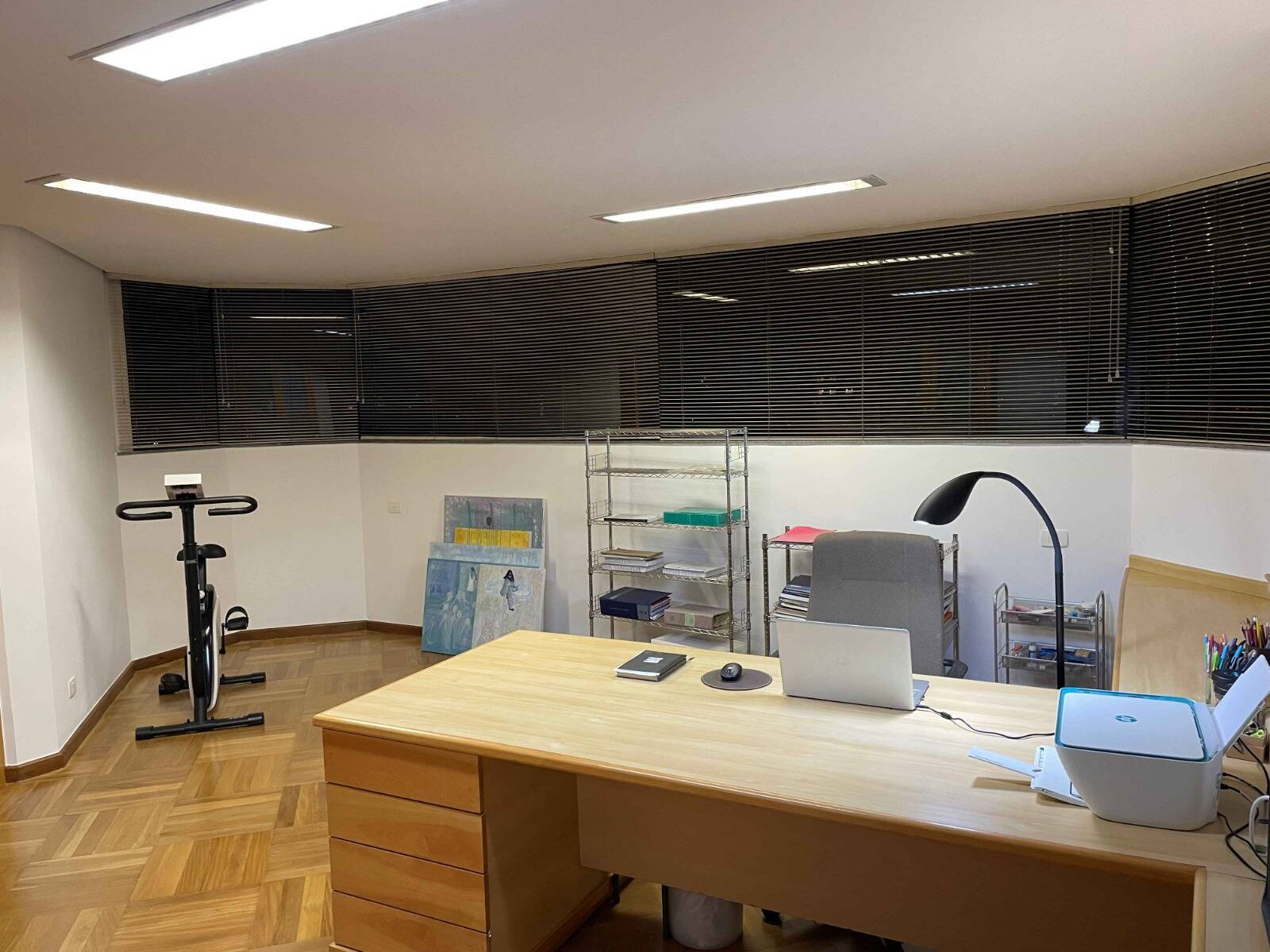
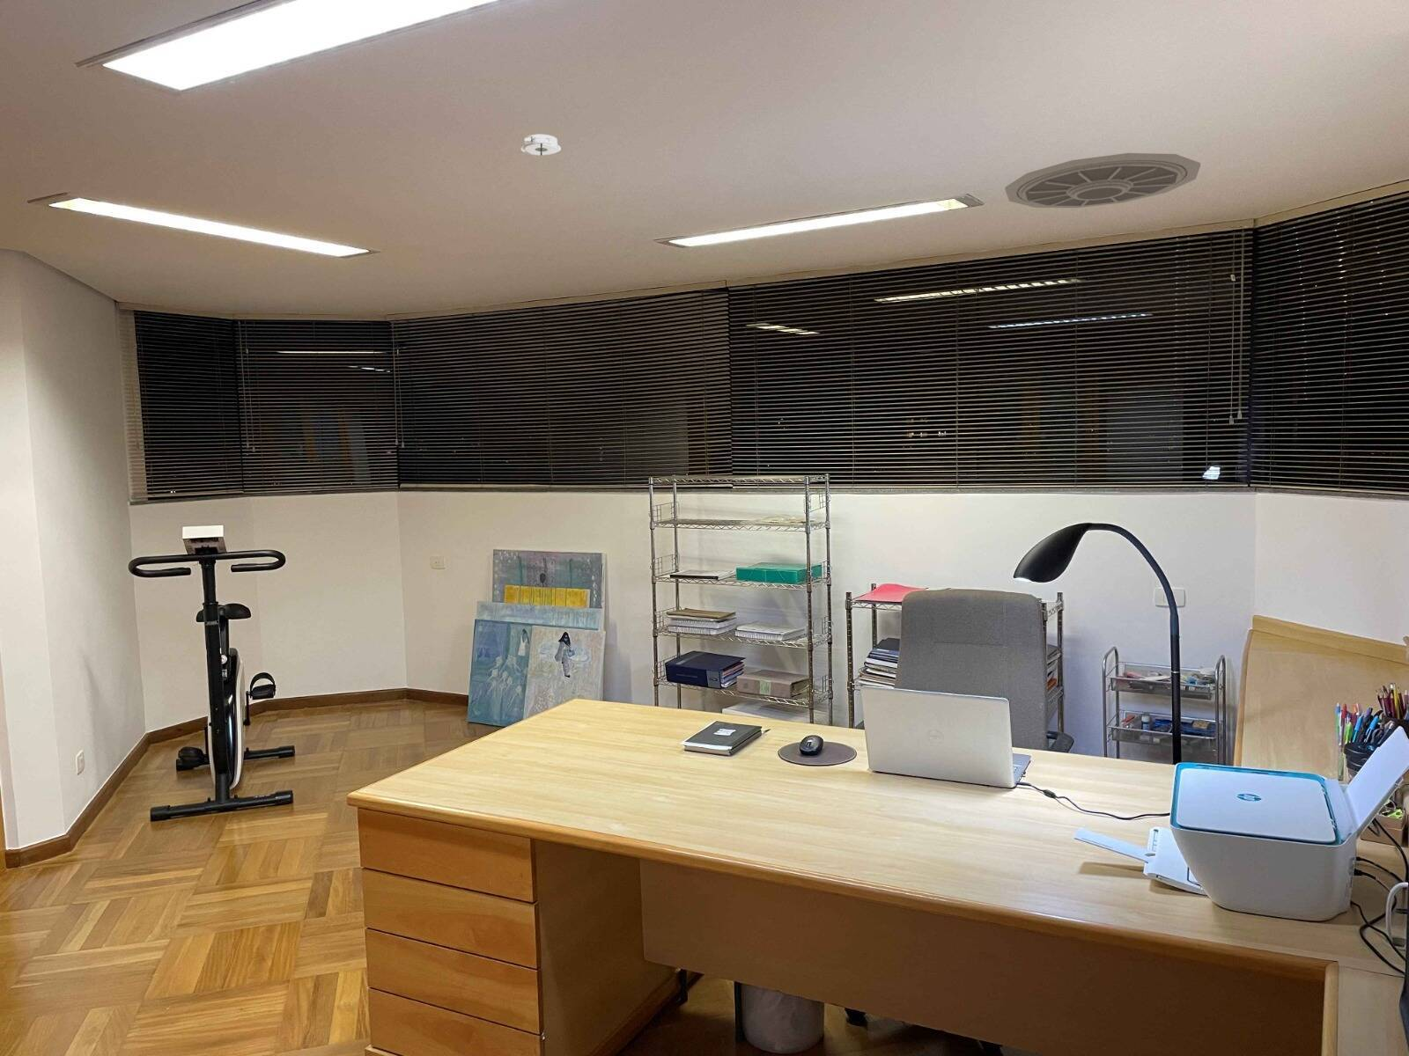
+ ceiling vent (1099, 186)
+ smoke detector (539, 144)
